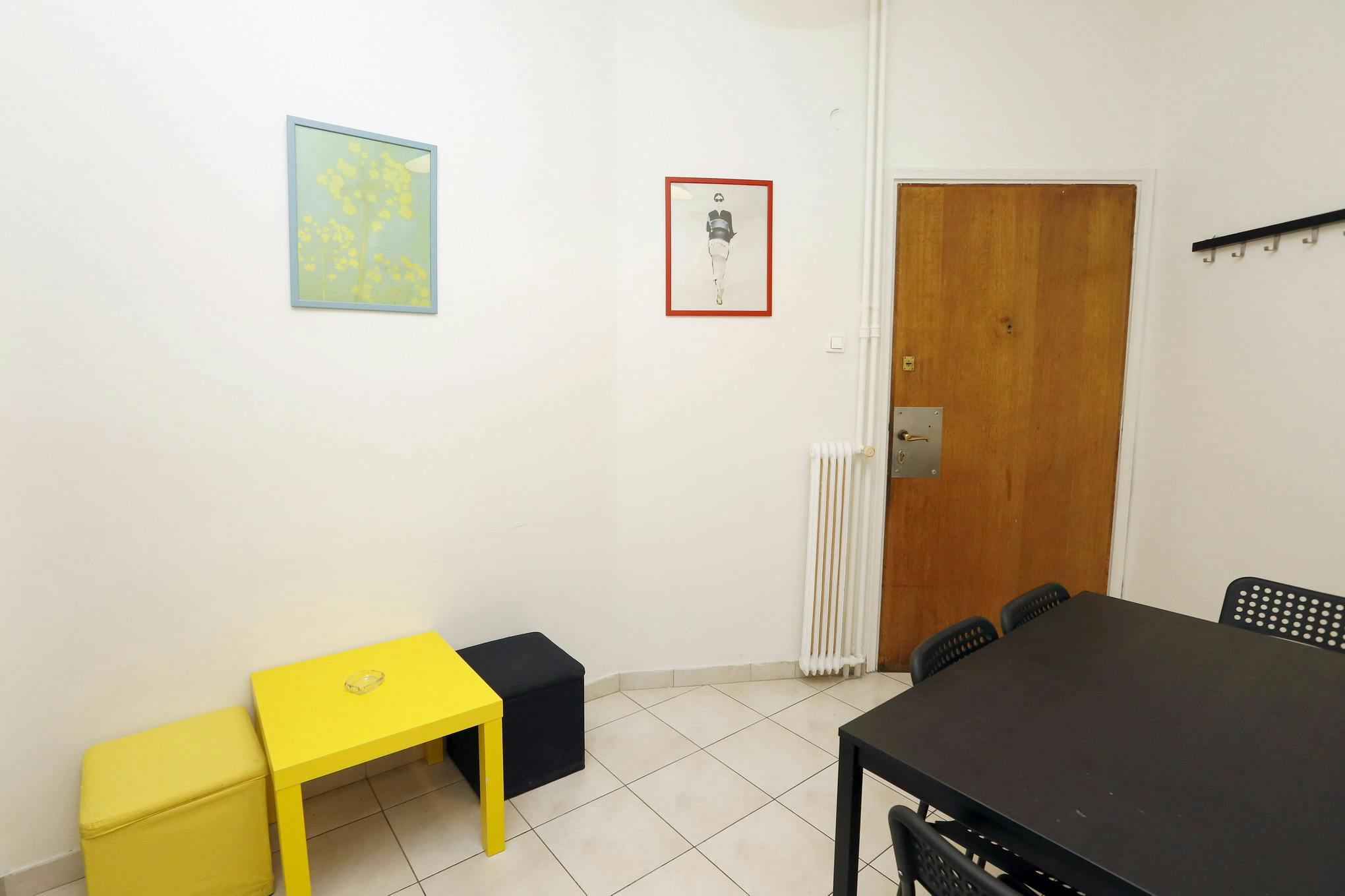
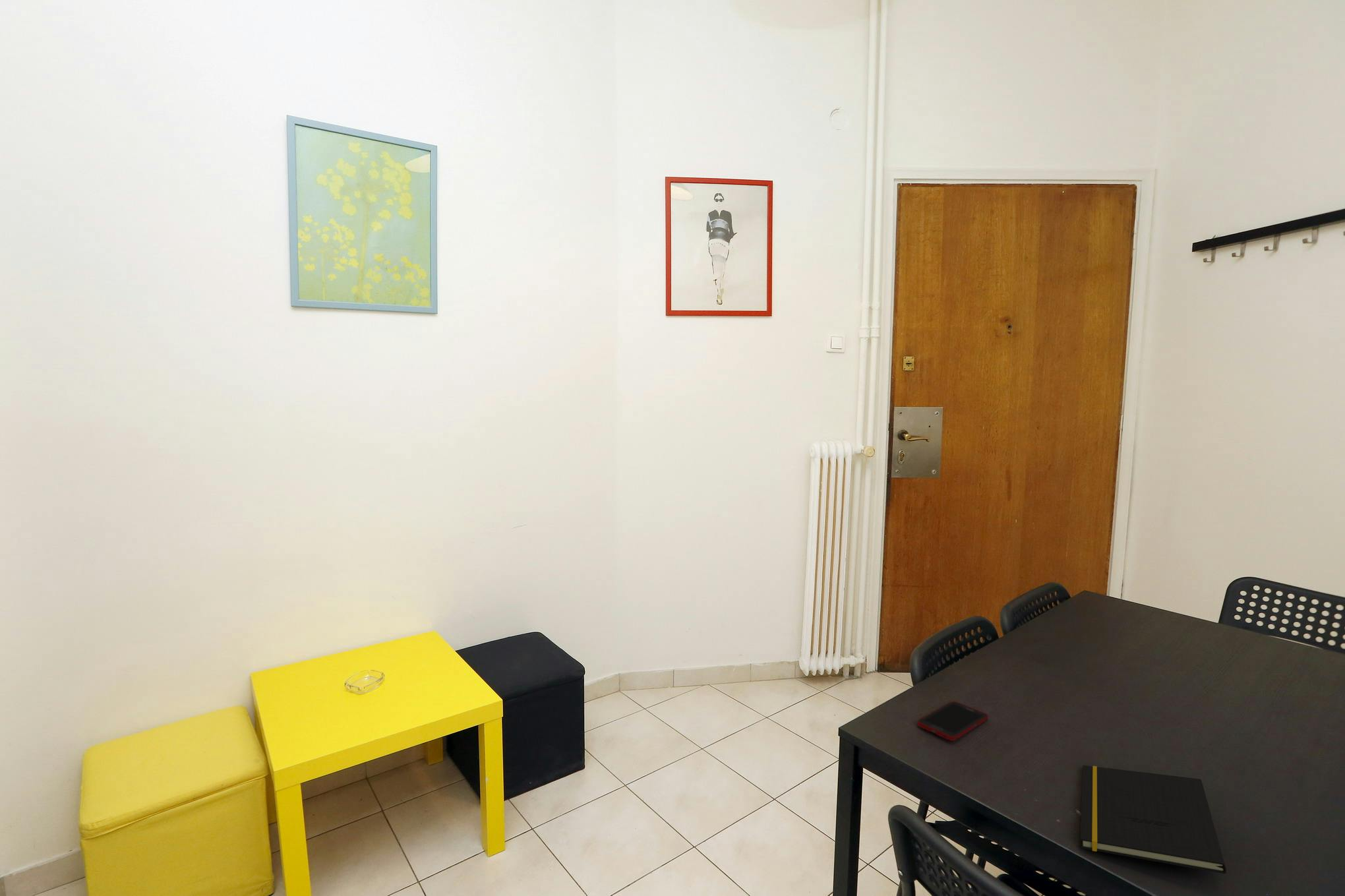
+ notepad (1144, 812)
+ cell phone (953, 720)
